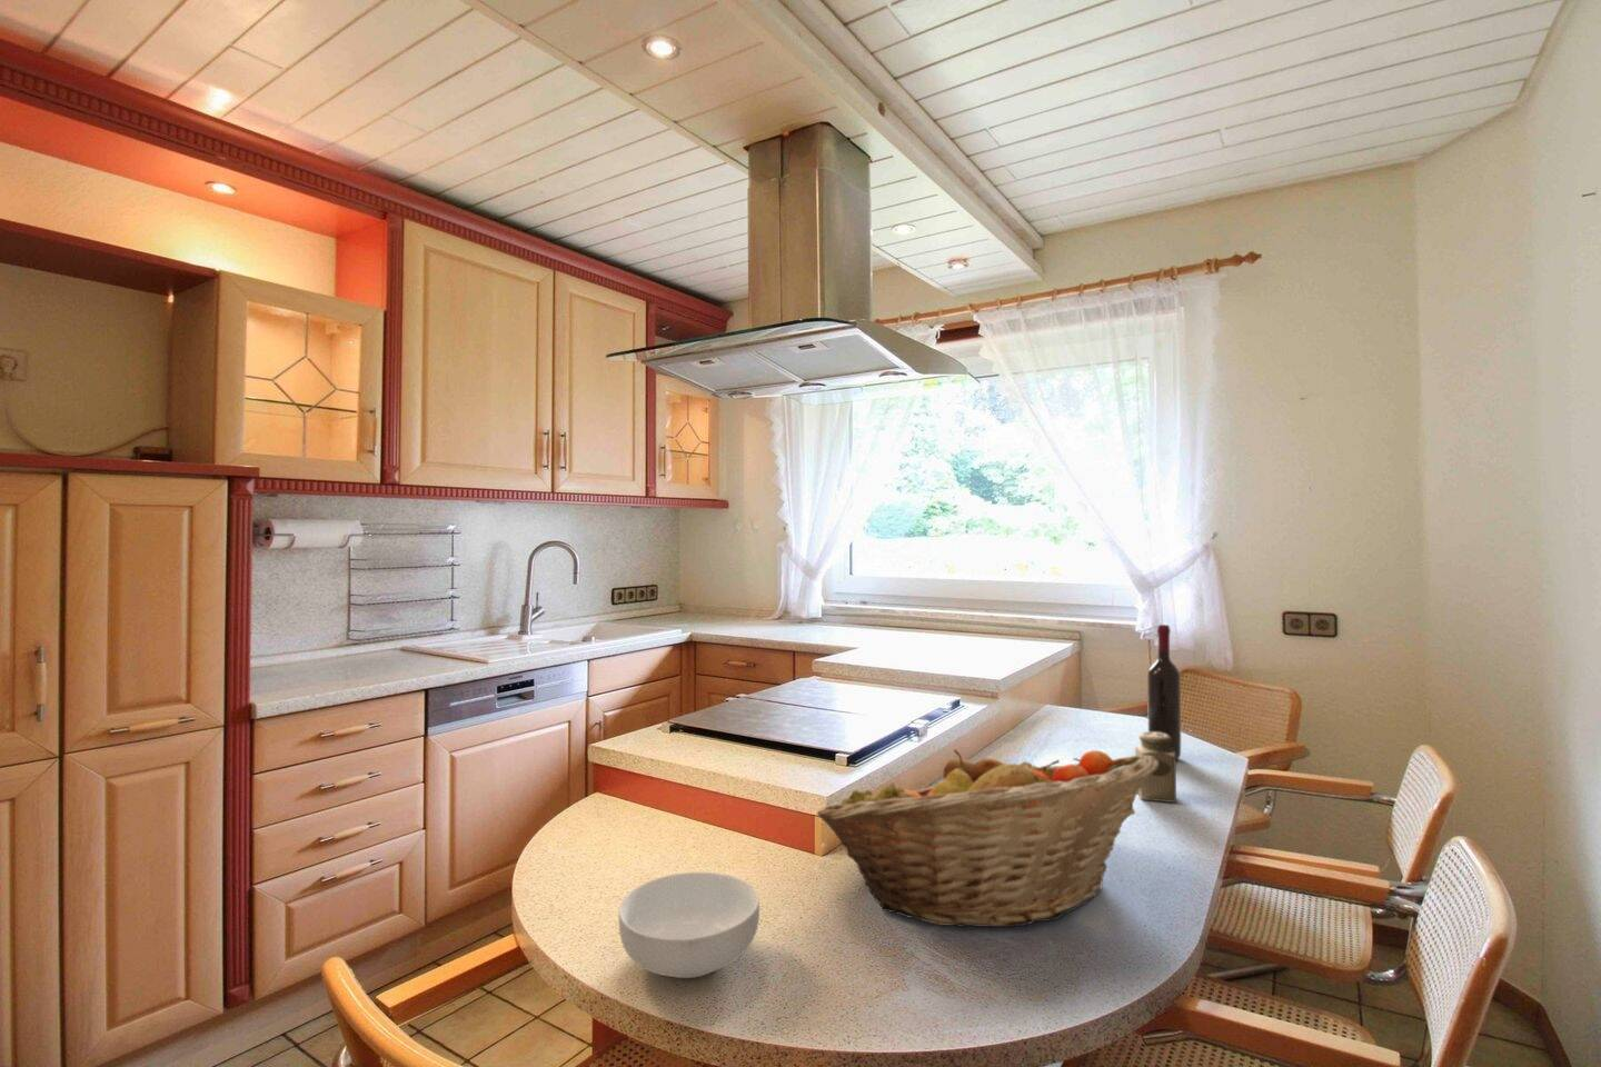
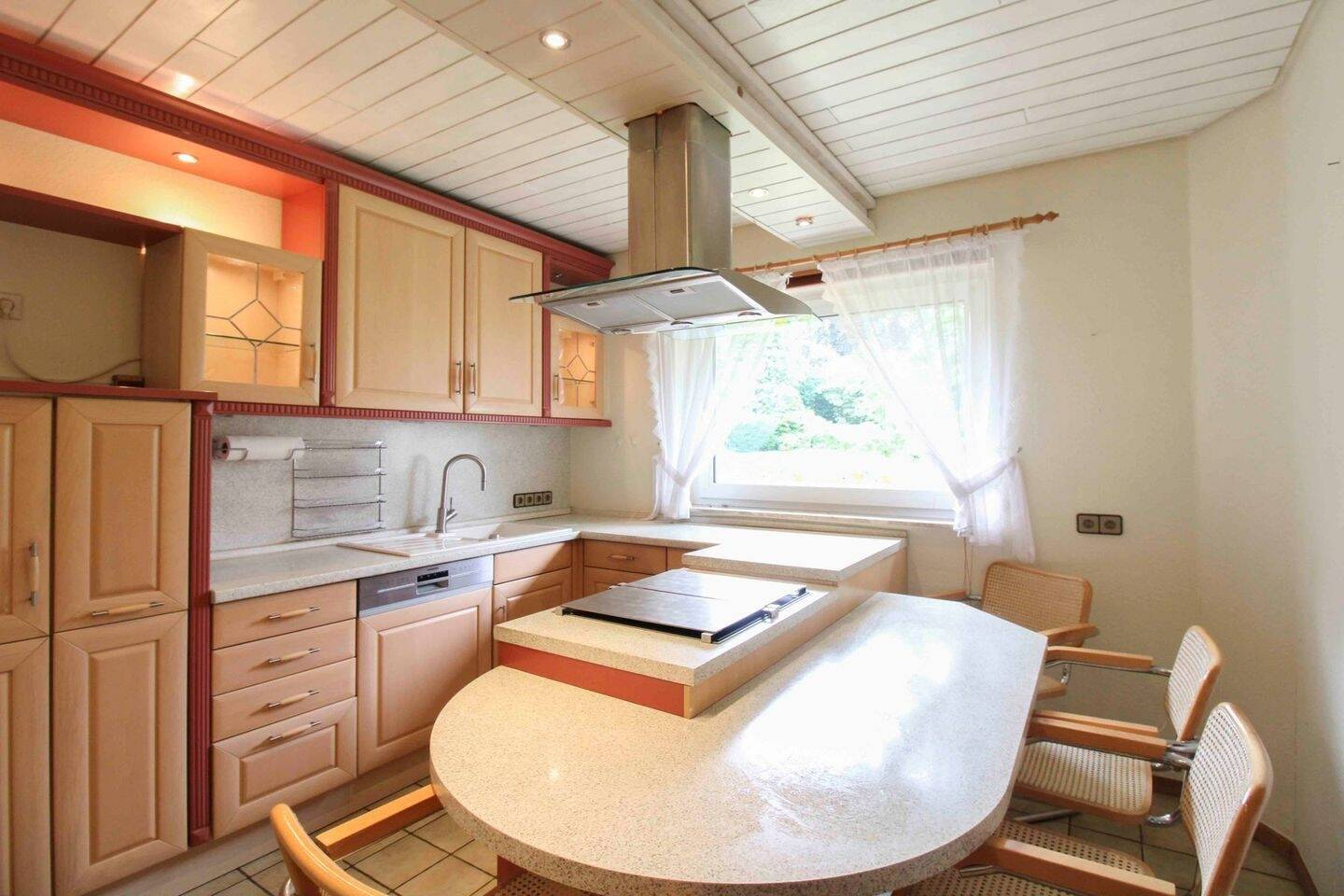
- cereal bowl (690, 930)
- fruit basket (989, 813)
- wine bottle (1164, 691)
- salt shaker (1158, 766)
